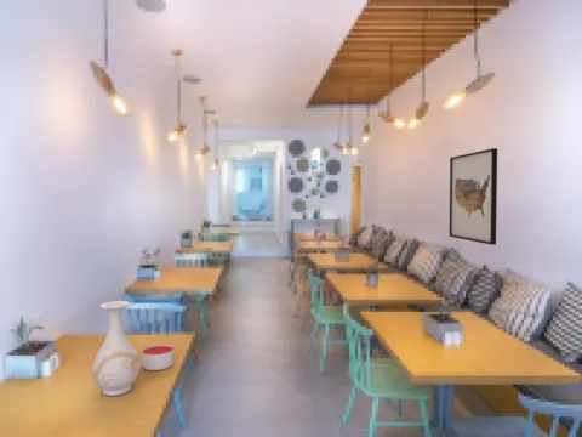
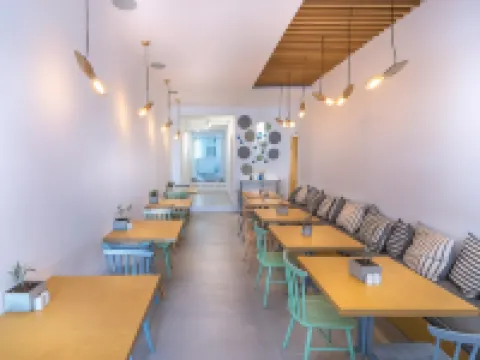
- wall art (470, 197)
- candle (158, 356)
- vase (115, 346)
